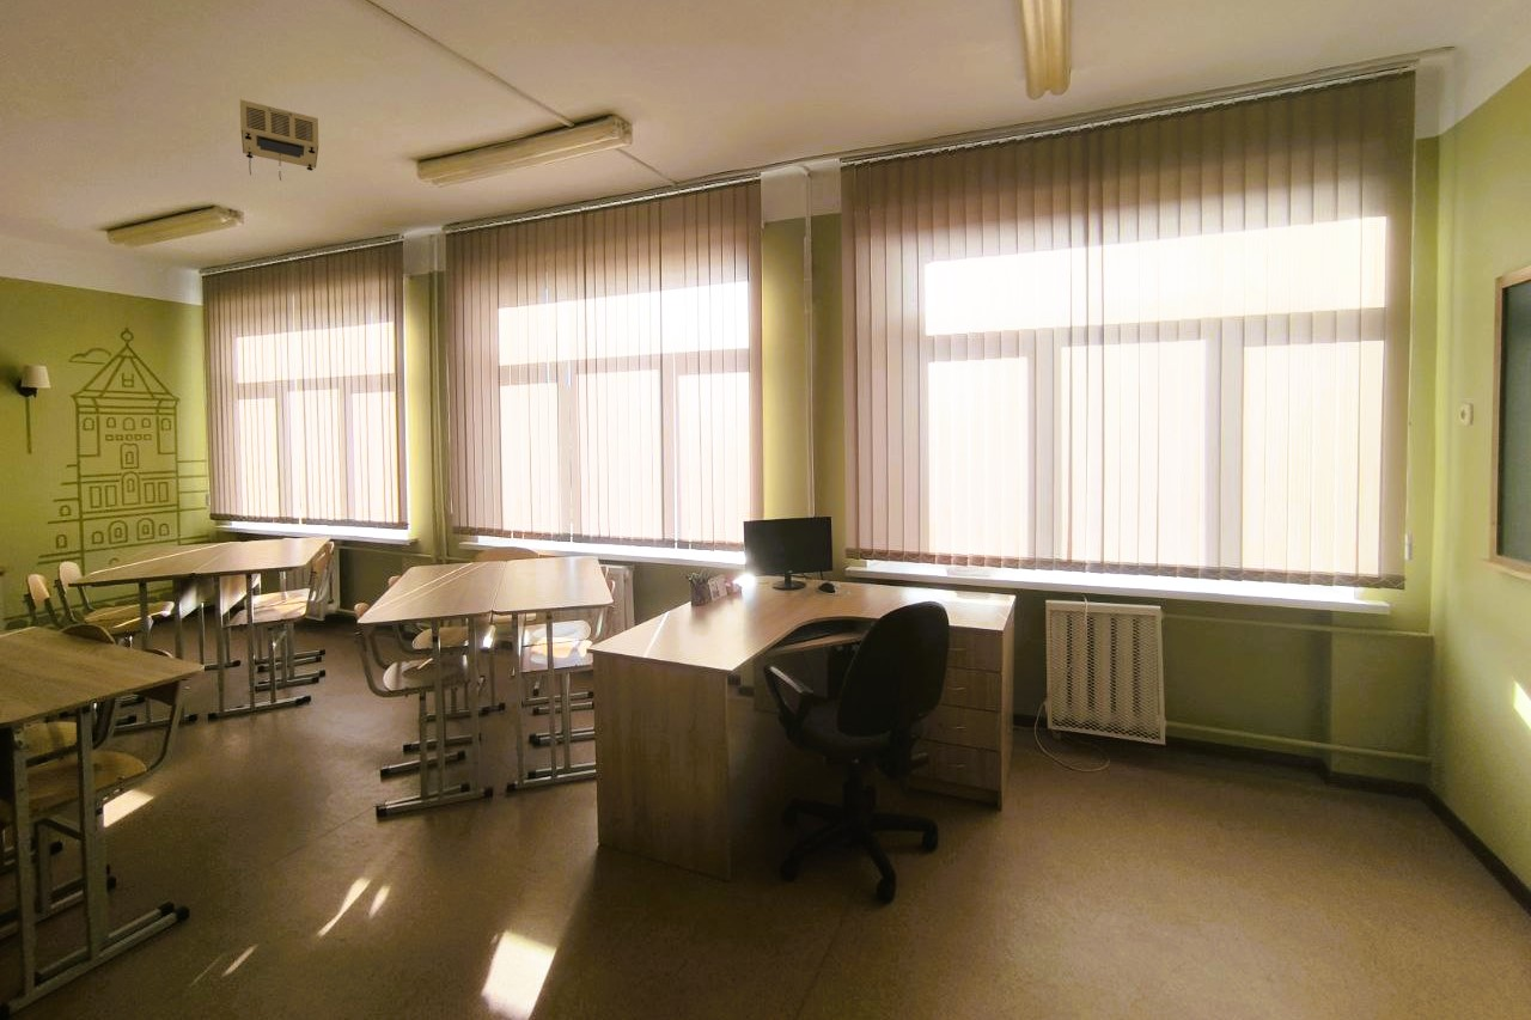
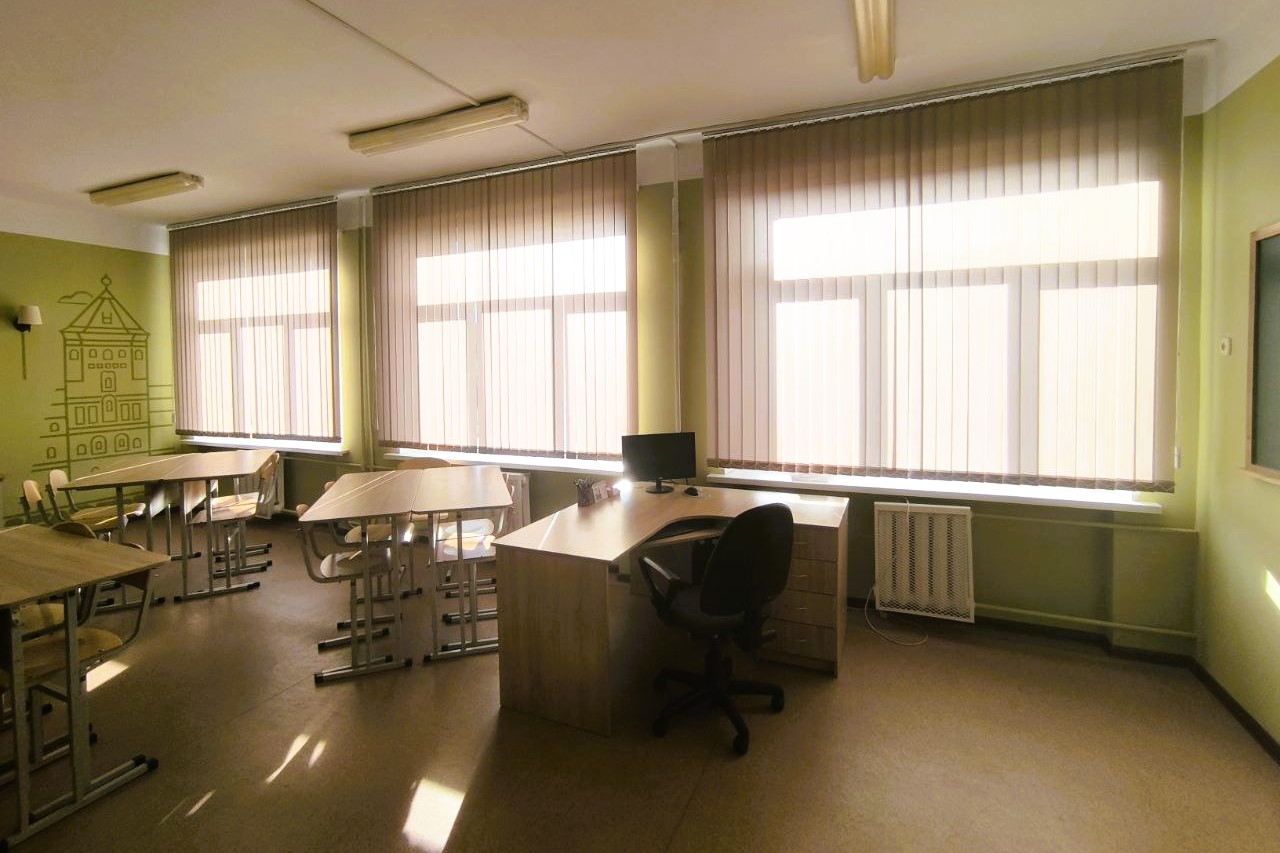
- projector (280, 140)
